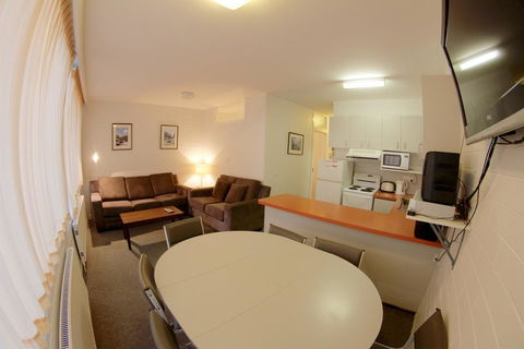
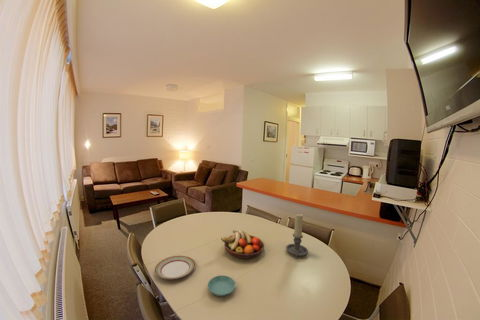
+ plate (175, 267)
+ saucer (221, 286)
+ candle holder (297, 234)
+ fruit bowl (243, 241)
